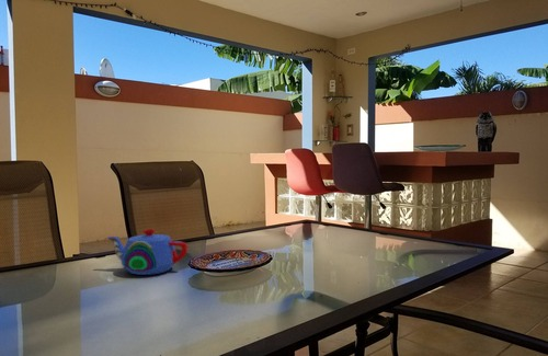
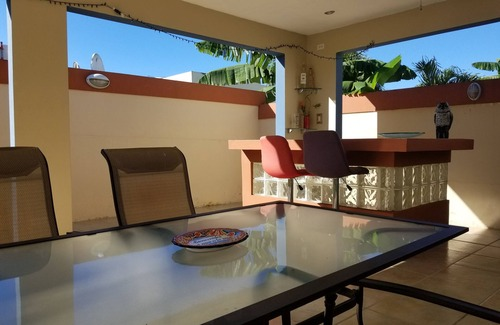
- teapot (147, 250)
